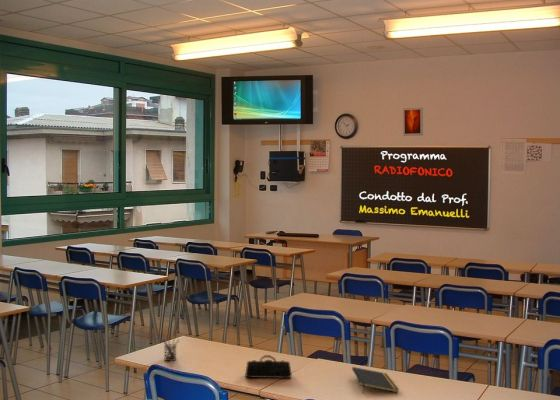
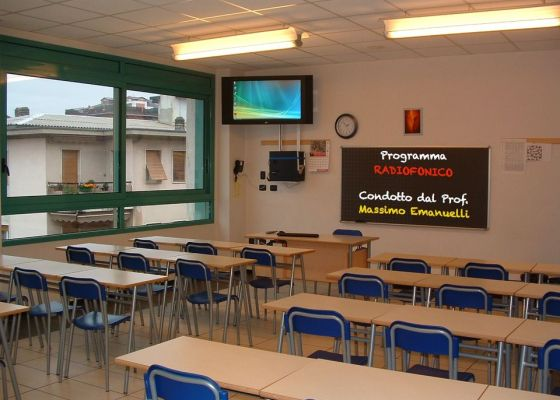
- notepad (374, 379)
- pencil case (268, 365)
- pen holder (171, 347)
